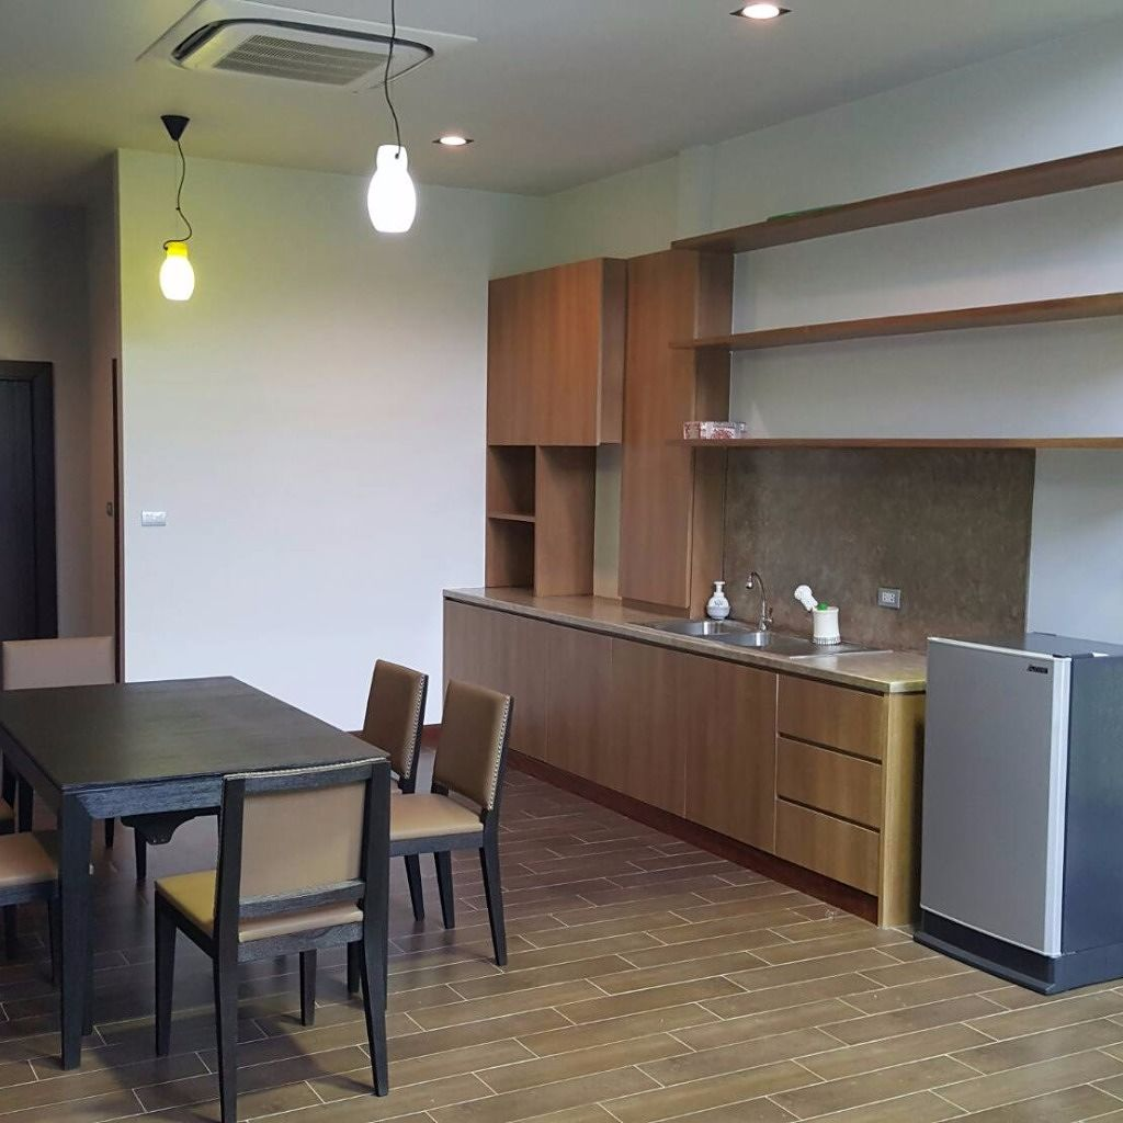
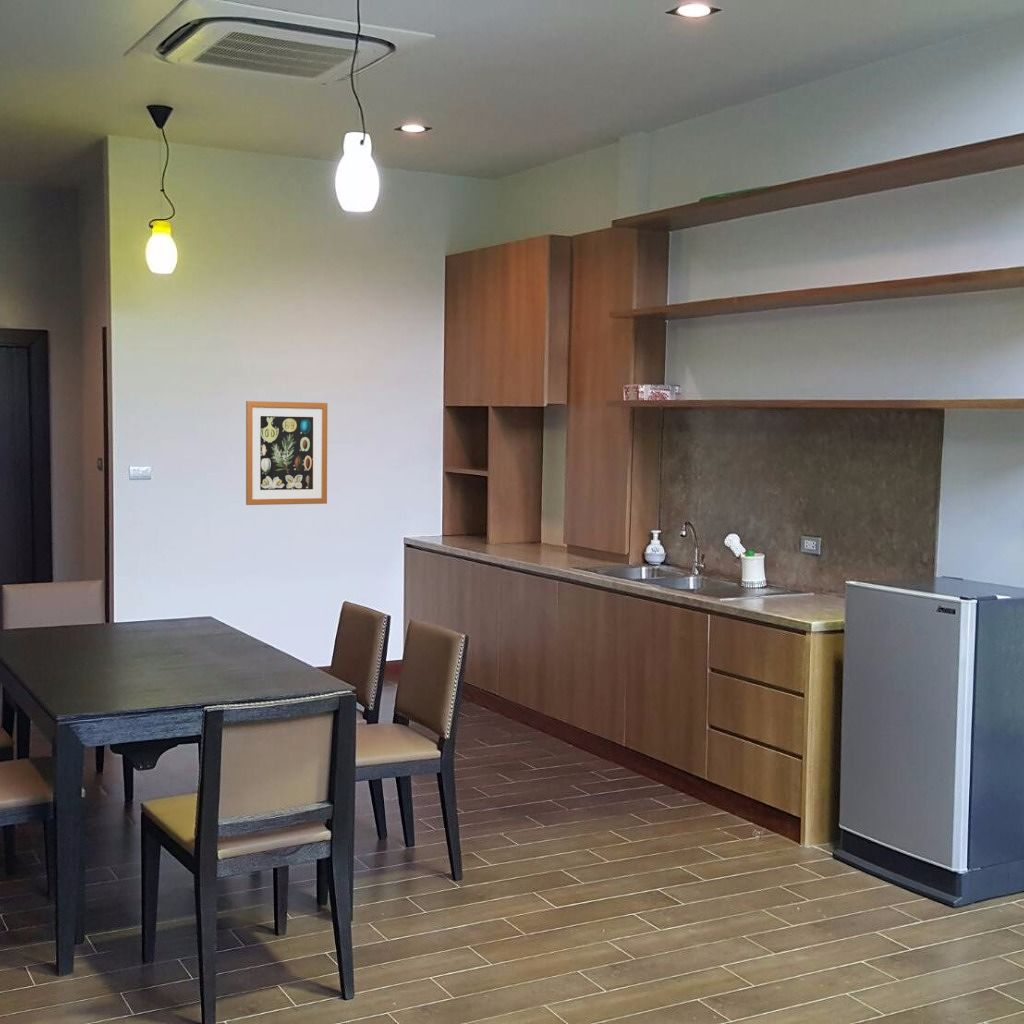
+ wall art (287, 453)
